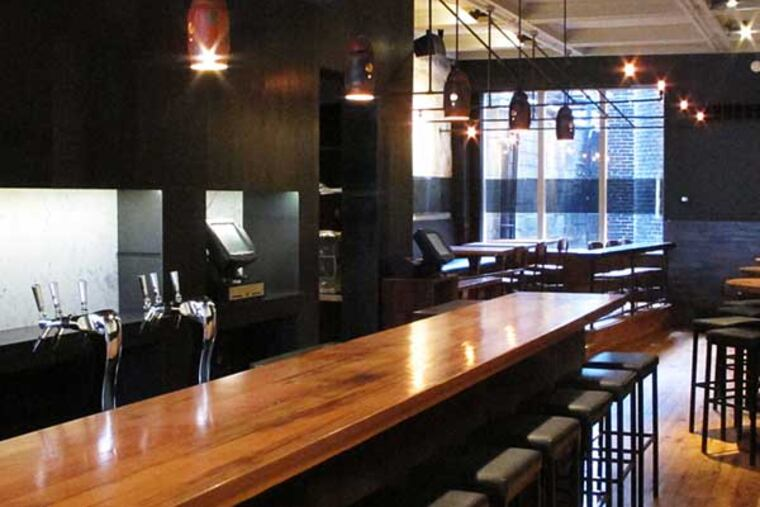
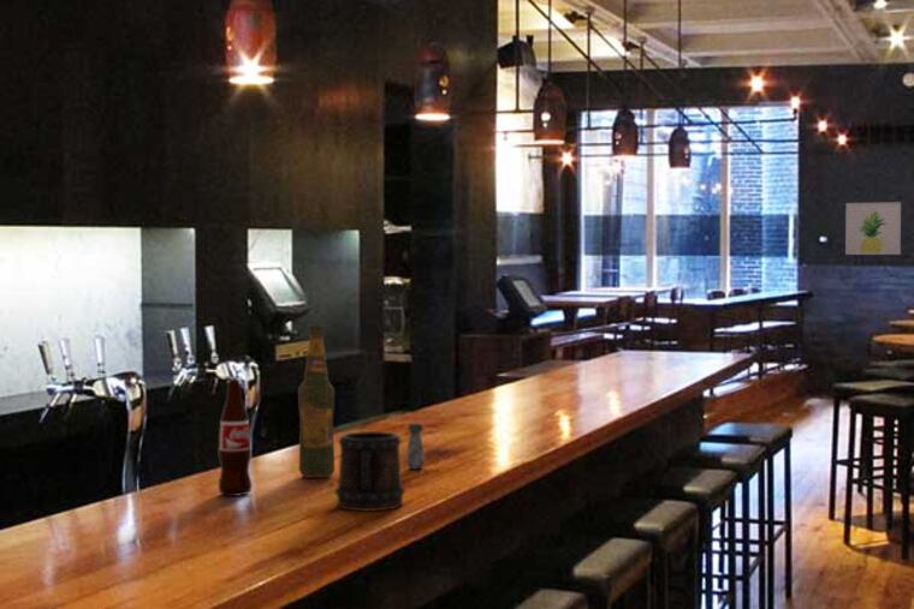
+ bottle (235, 437)
+ wall art (872, 228)
+ salt shaker (415, 444)
+ beer bottle (316, 400)
+ beer mug (369, 470)
